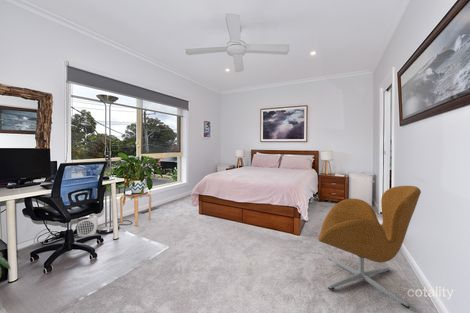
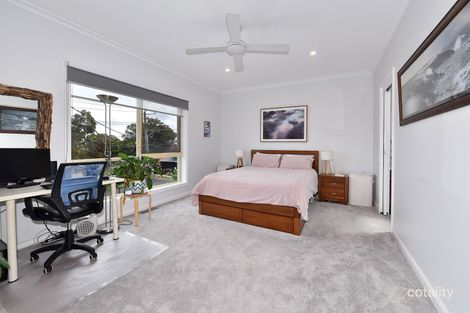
- armchair (364, 231)
